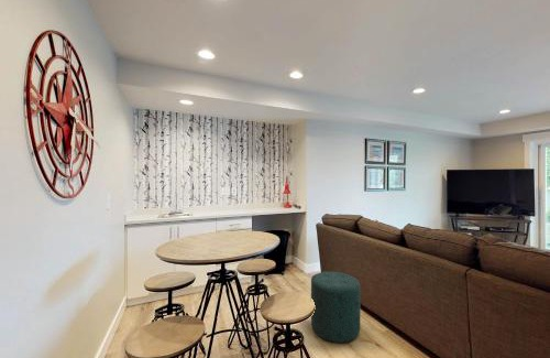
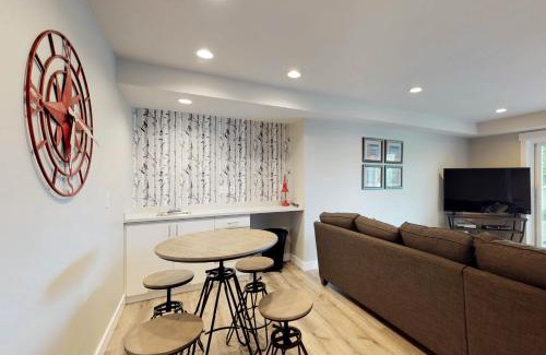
- ottoman (334, 303)
